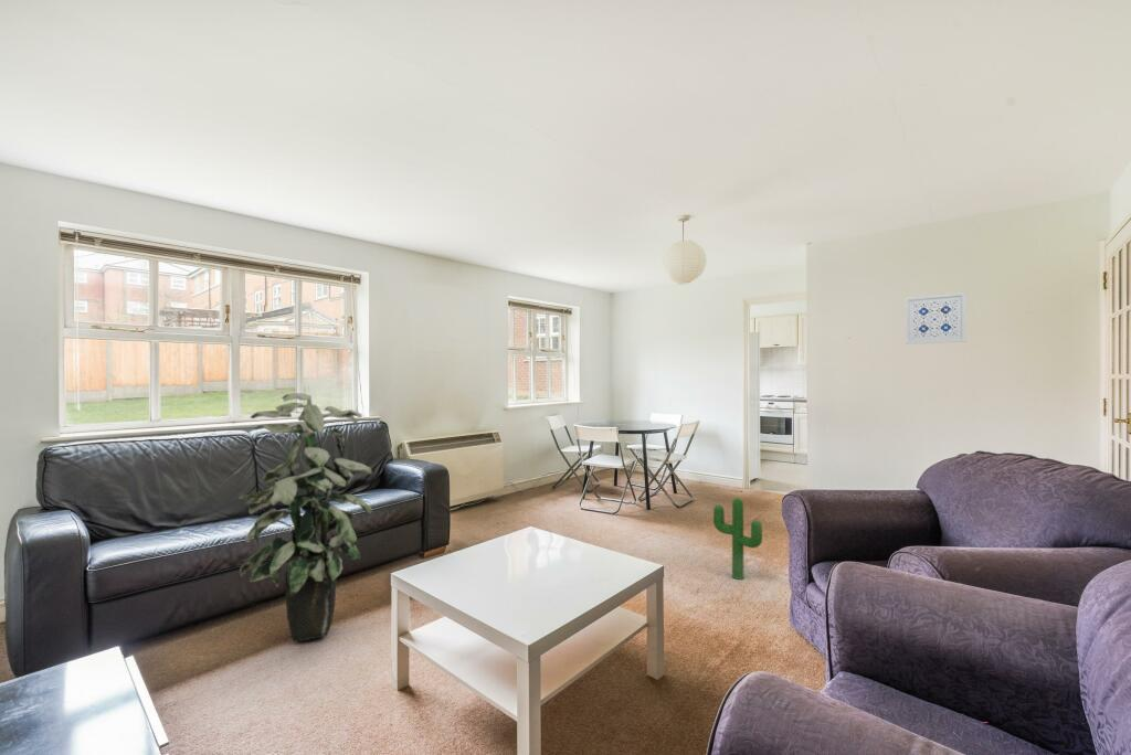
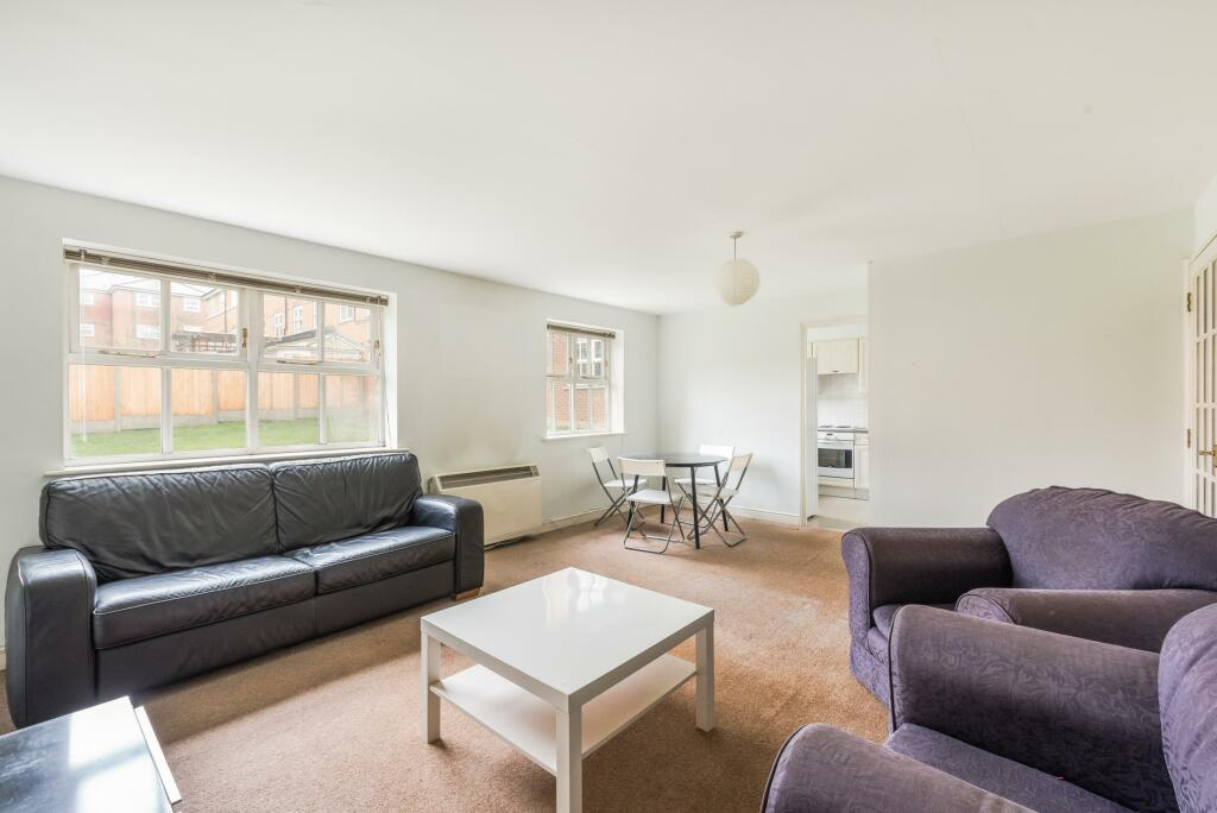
- decorative plant (737, 538)
- wall art (934, 319)
- indoor plant (305, 511)
